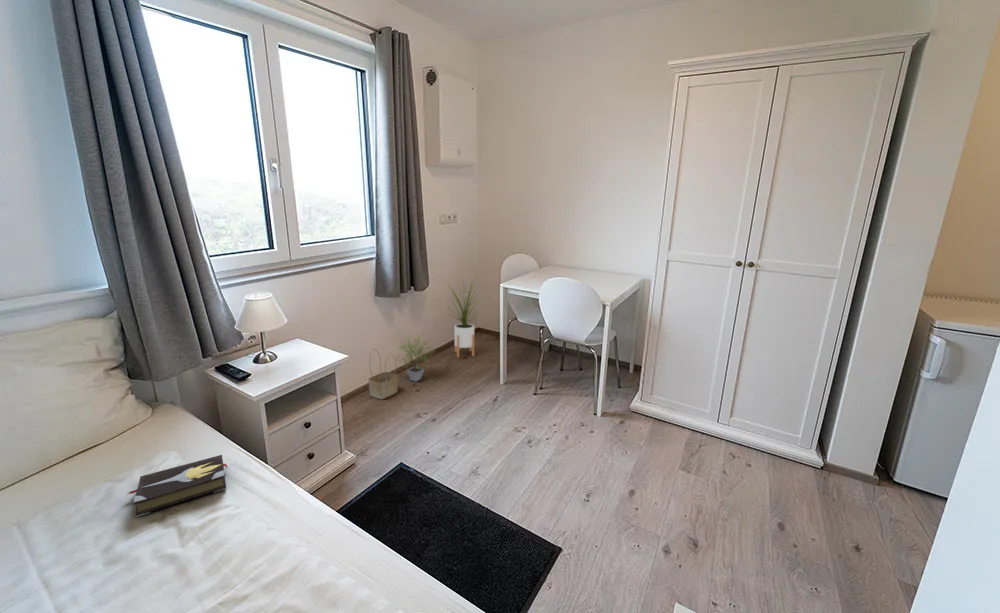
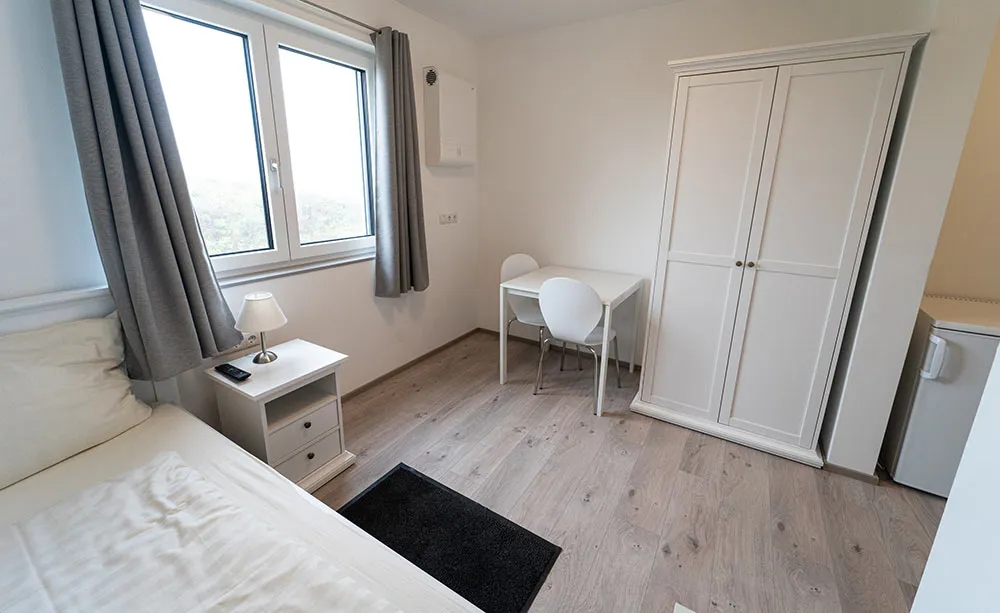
- potted plant (414, 355)
- house plant (464, 316)
- hardback book (182, 481)
- basket (383, 372)
